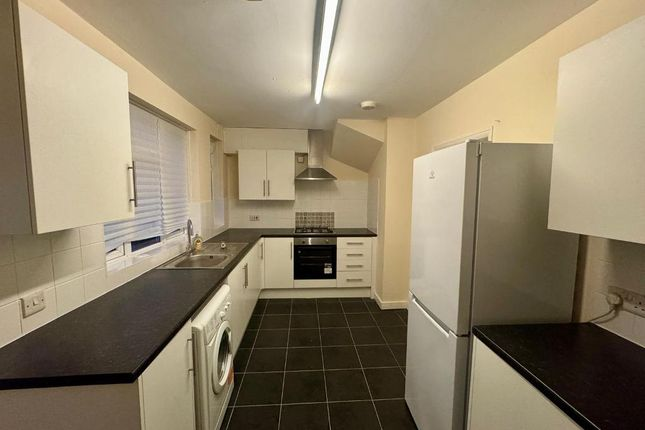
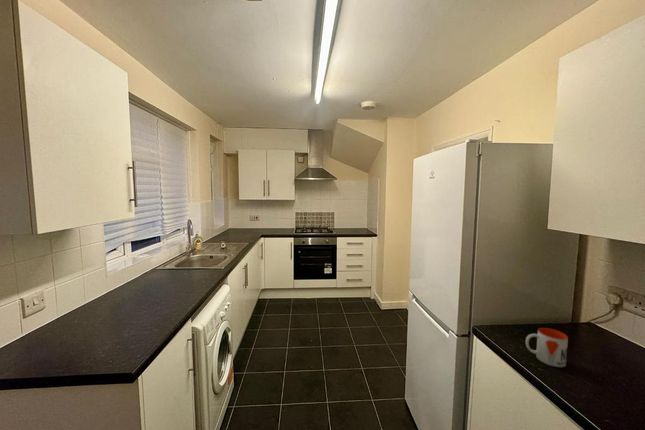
+ mug (545, 345)
